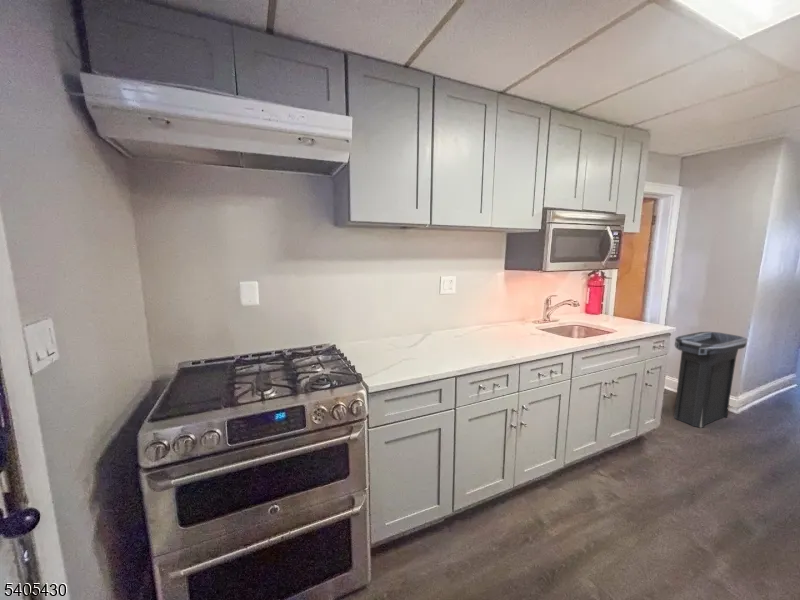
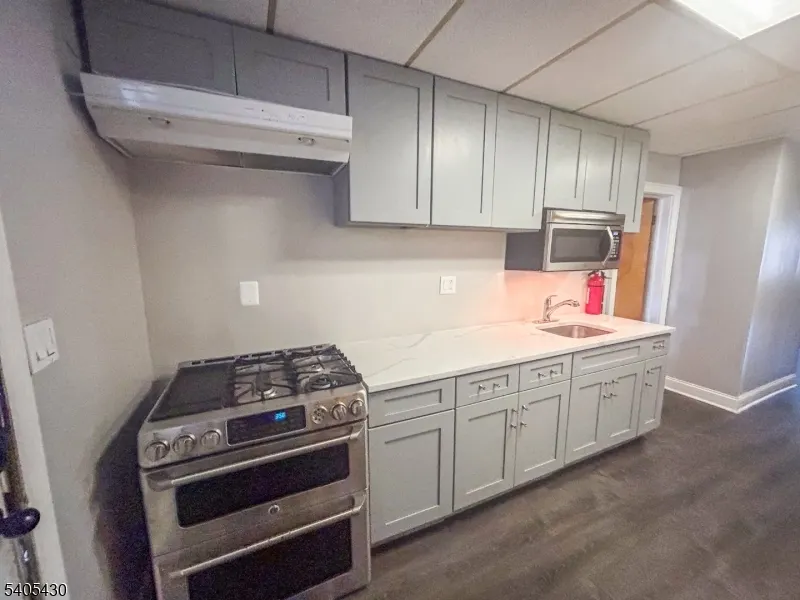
- trash can (705, 378)
